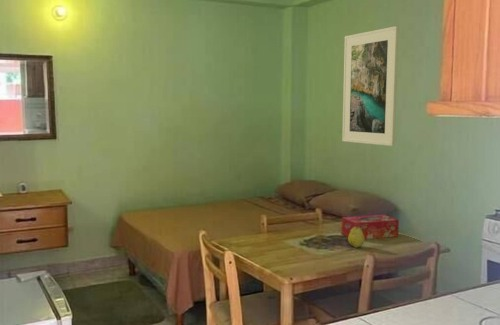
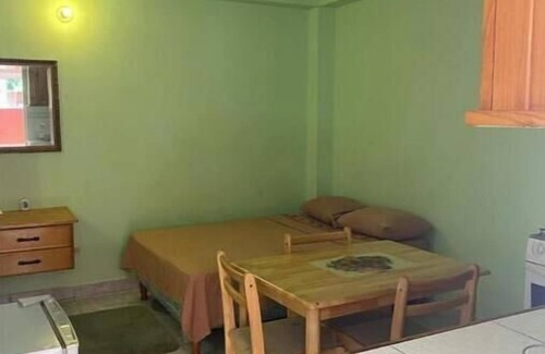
- fruit (355, 235)
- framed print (368, 88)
- tissue box (369, 226)
